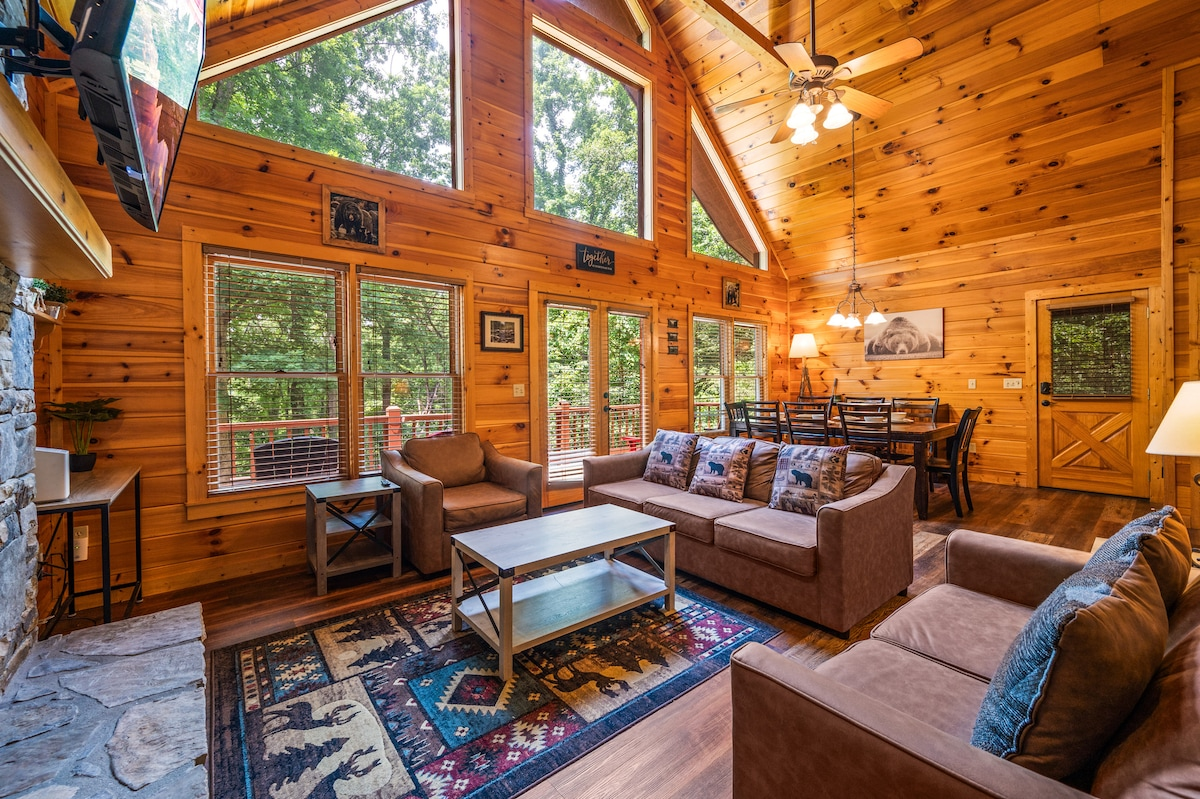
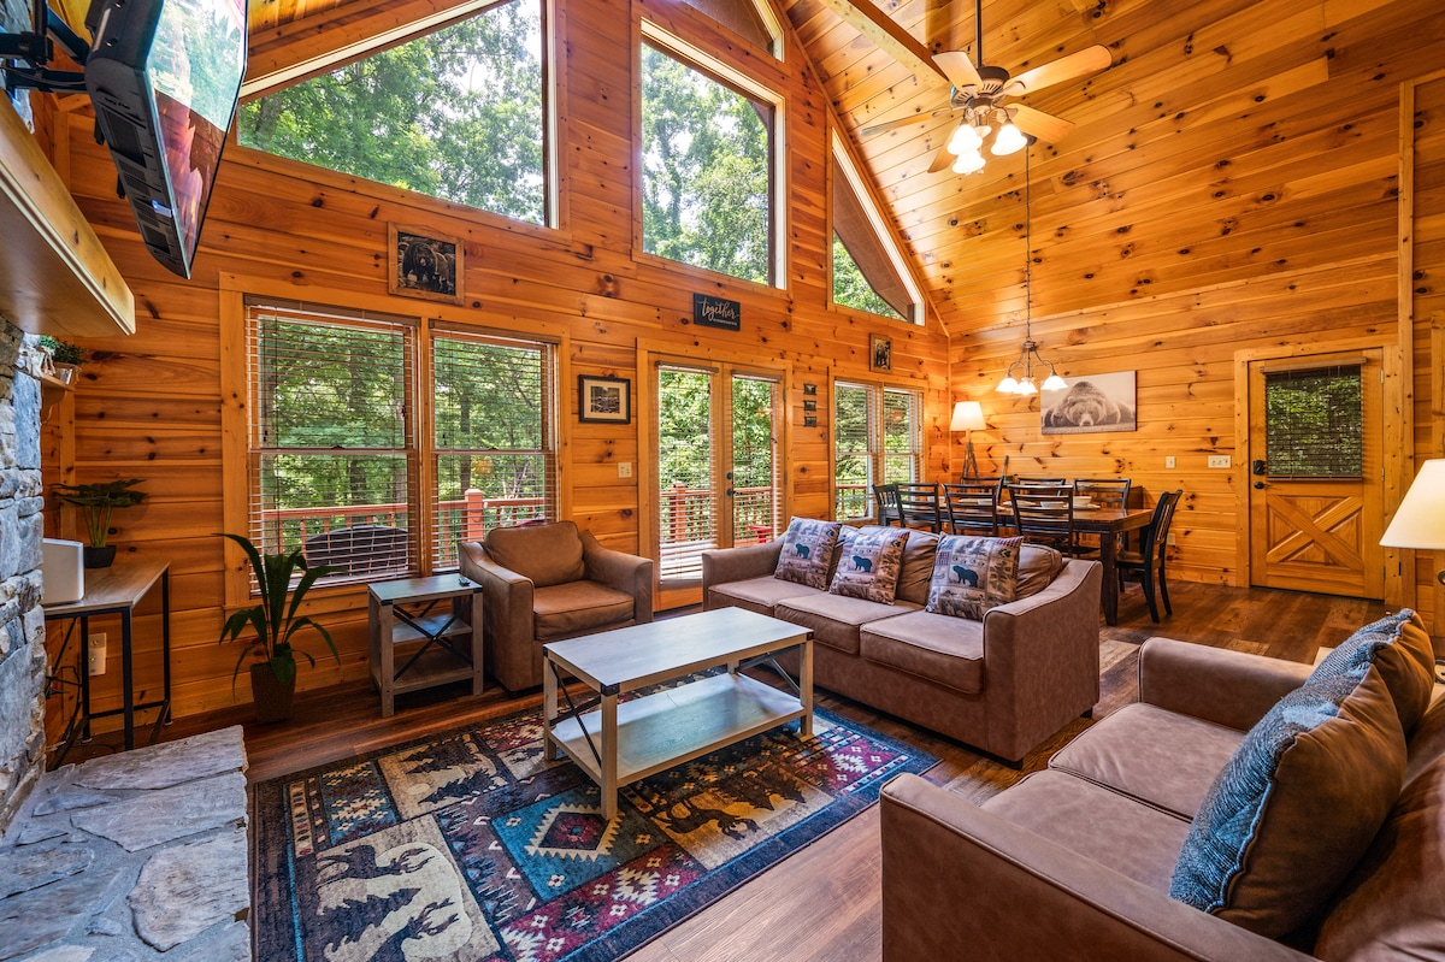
+ house plant (294, 622)
